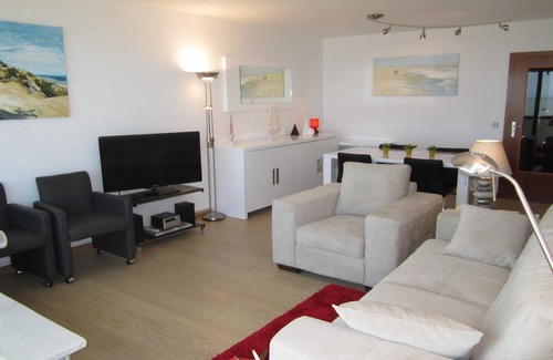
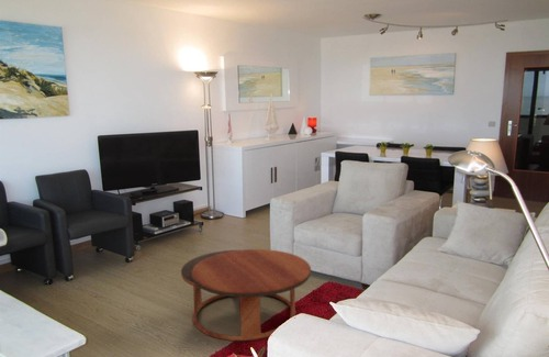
+ coffee table (244, 290)
